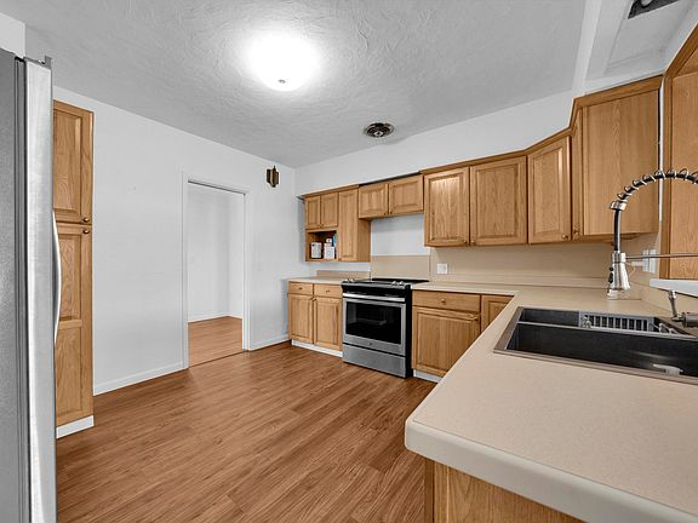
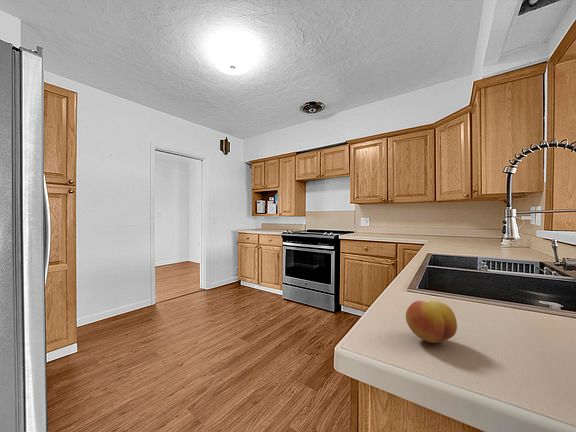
+ fruit (430, 320)
